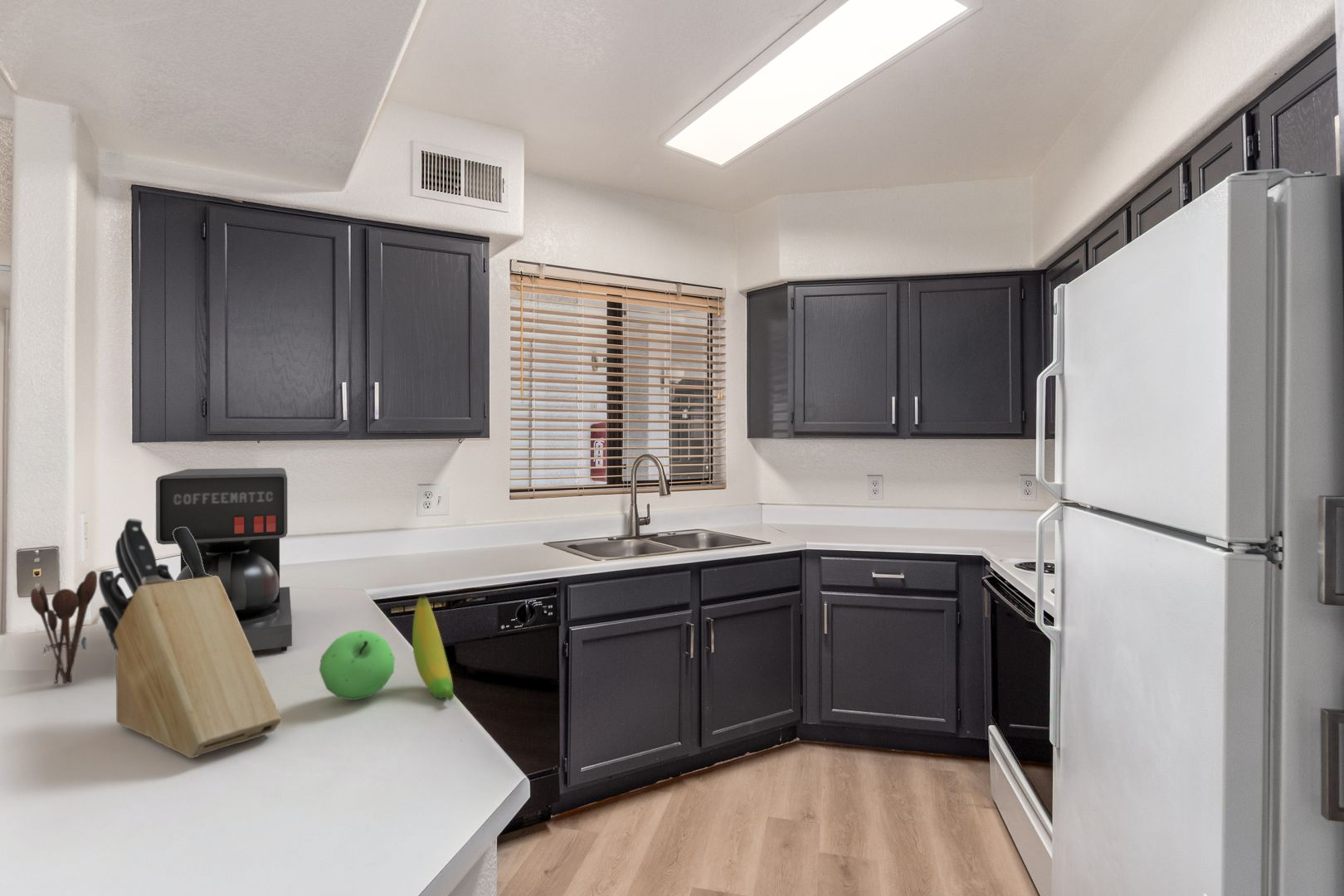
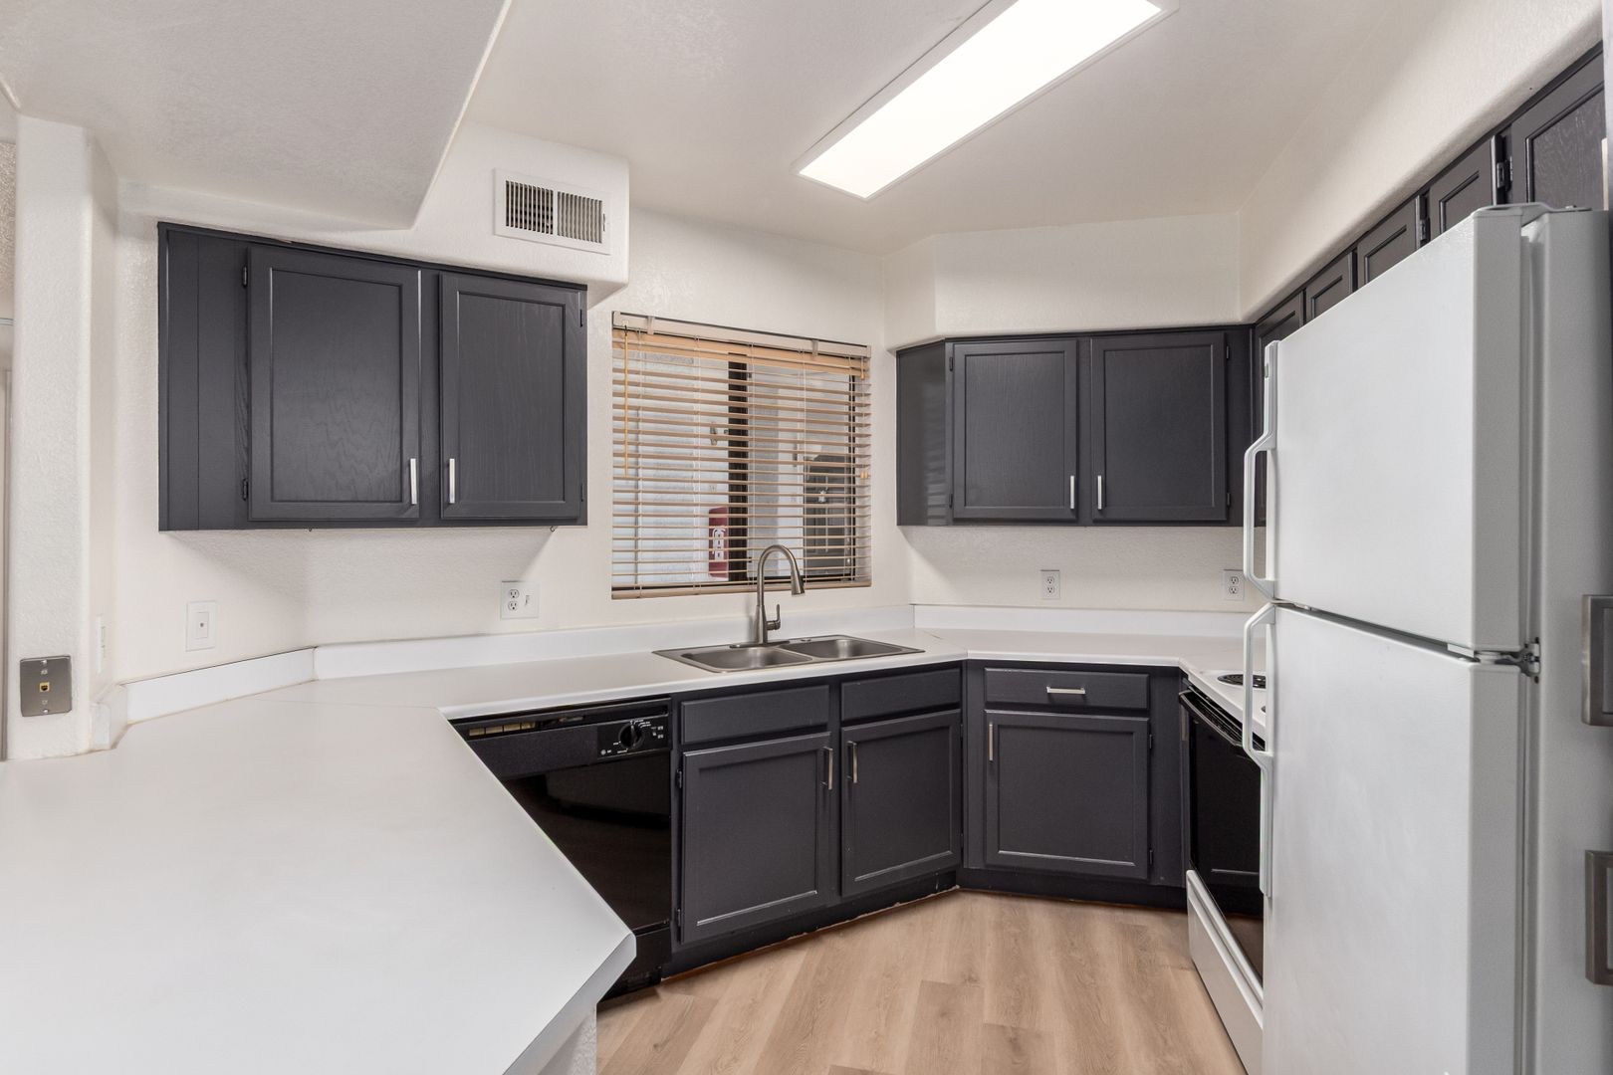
- fruit (389, 654)
- knife block (183, 623)
- coffee maker (231, 553)
- utensil holder (68, 628)
